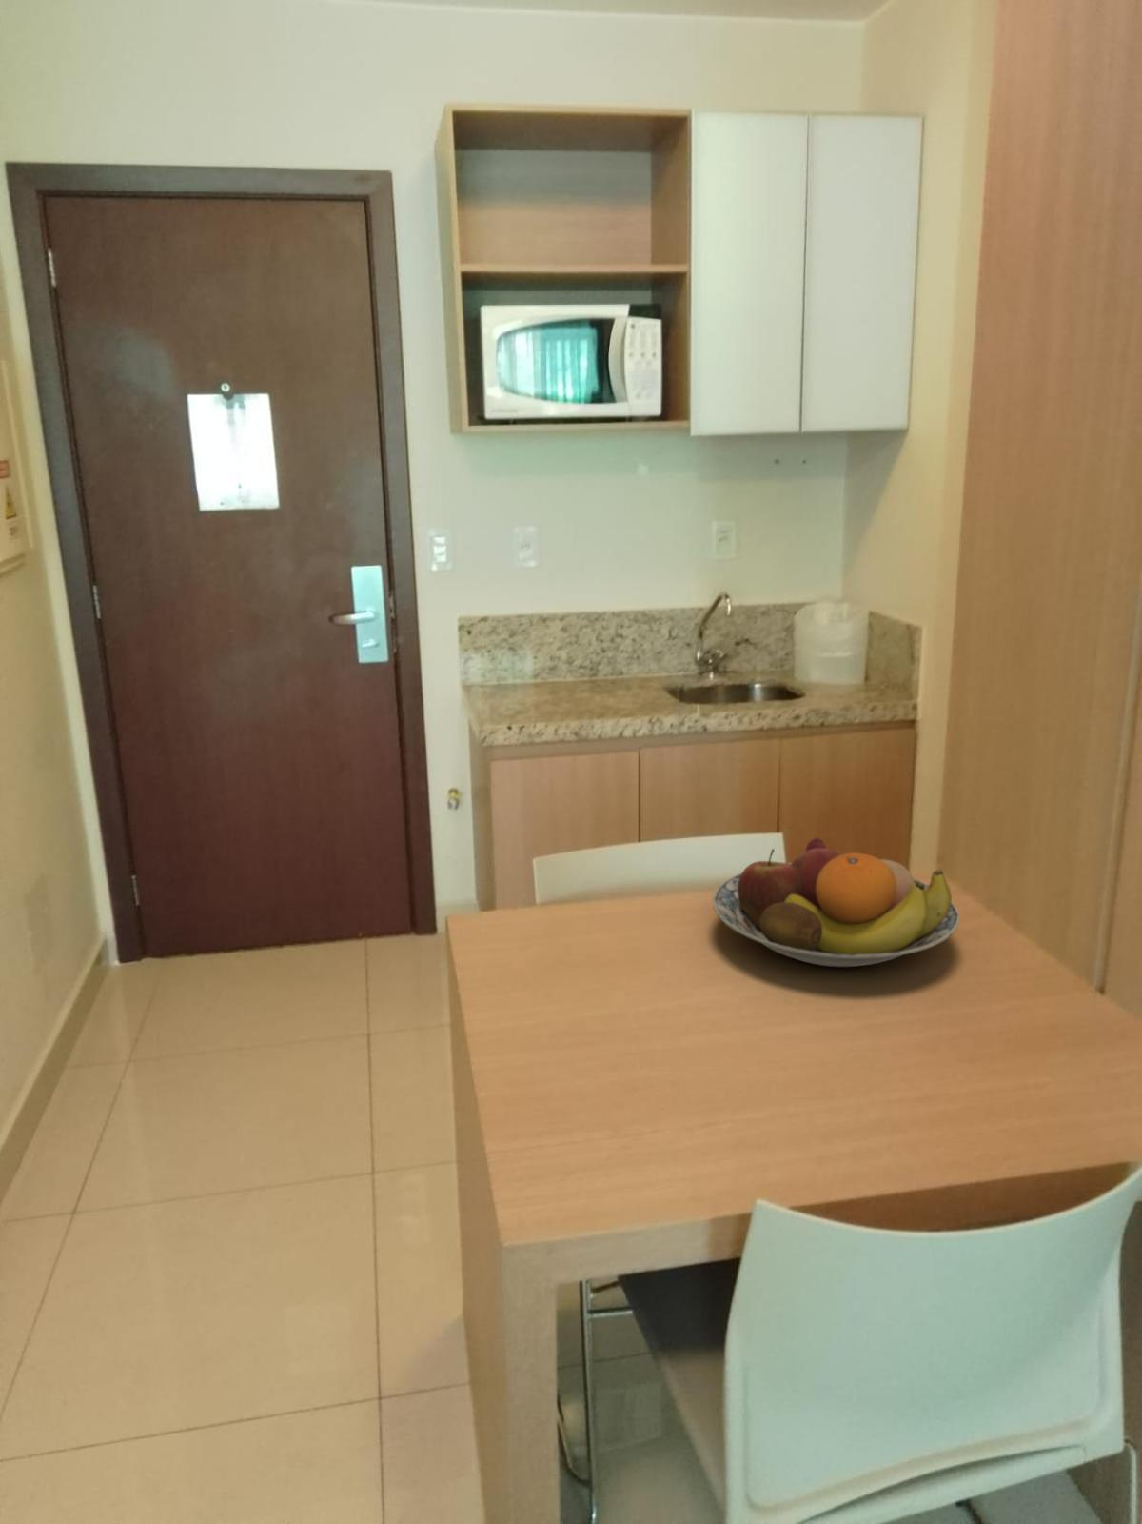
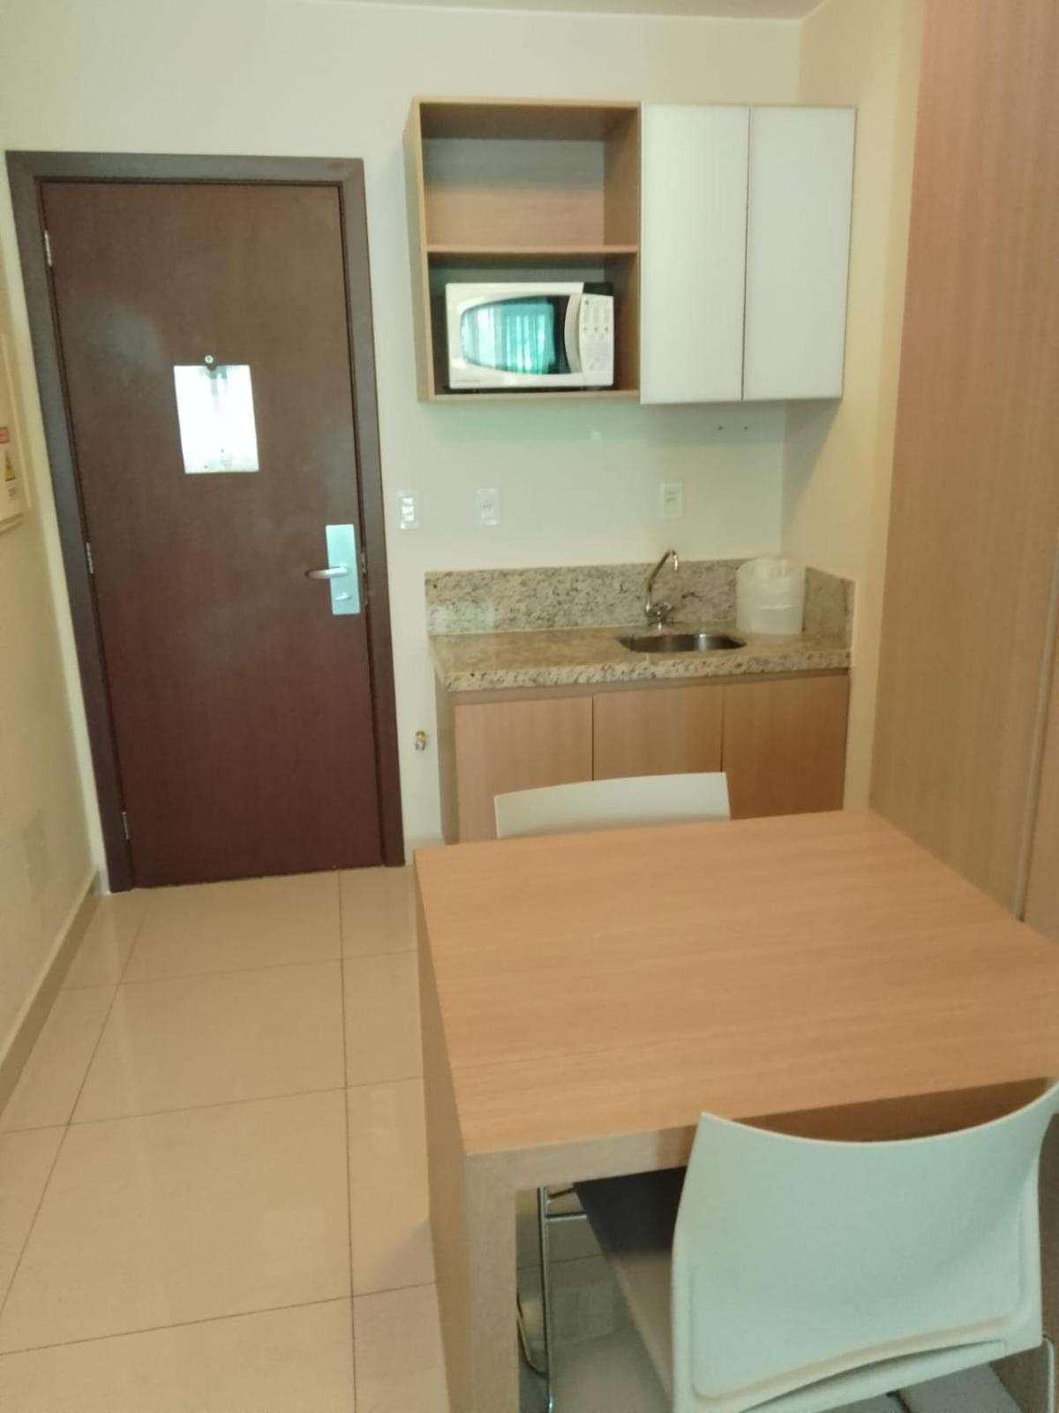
- fruit bowl (833, 894)
